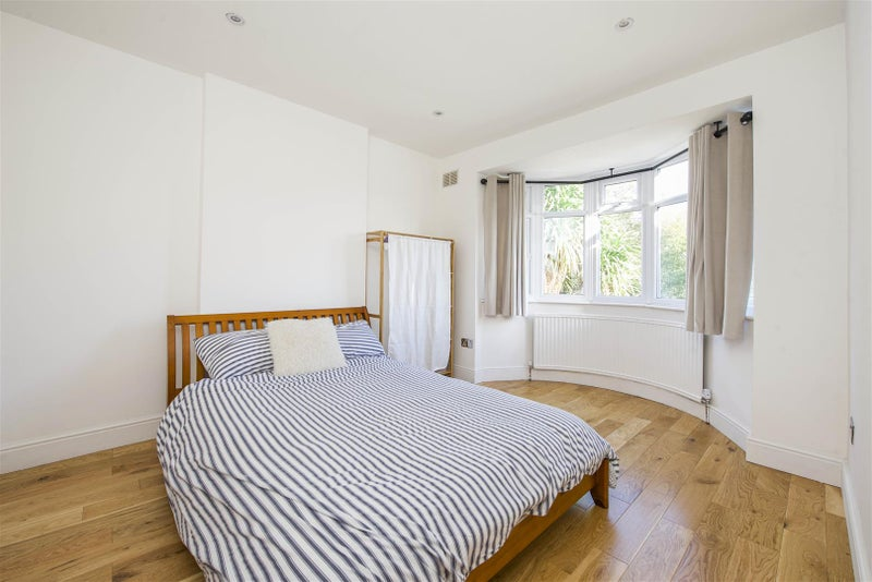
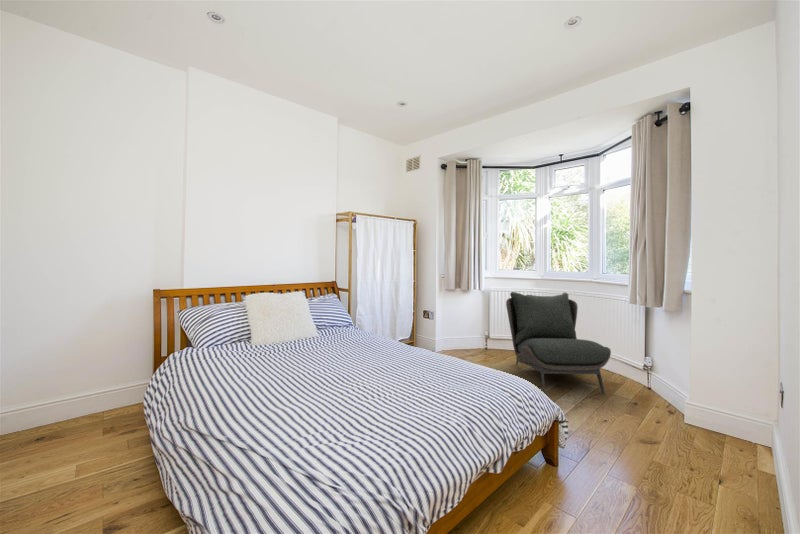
+ armless chair (551, 335)
